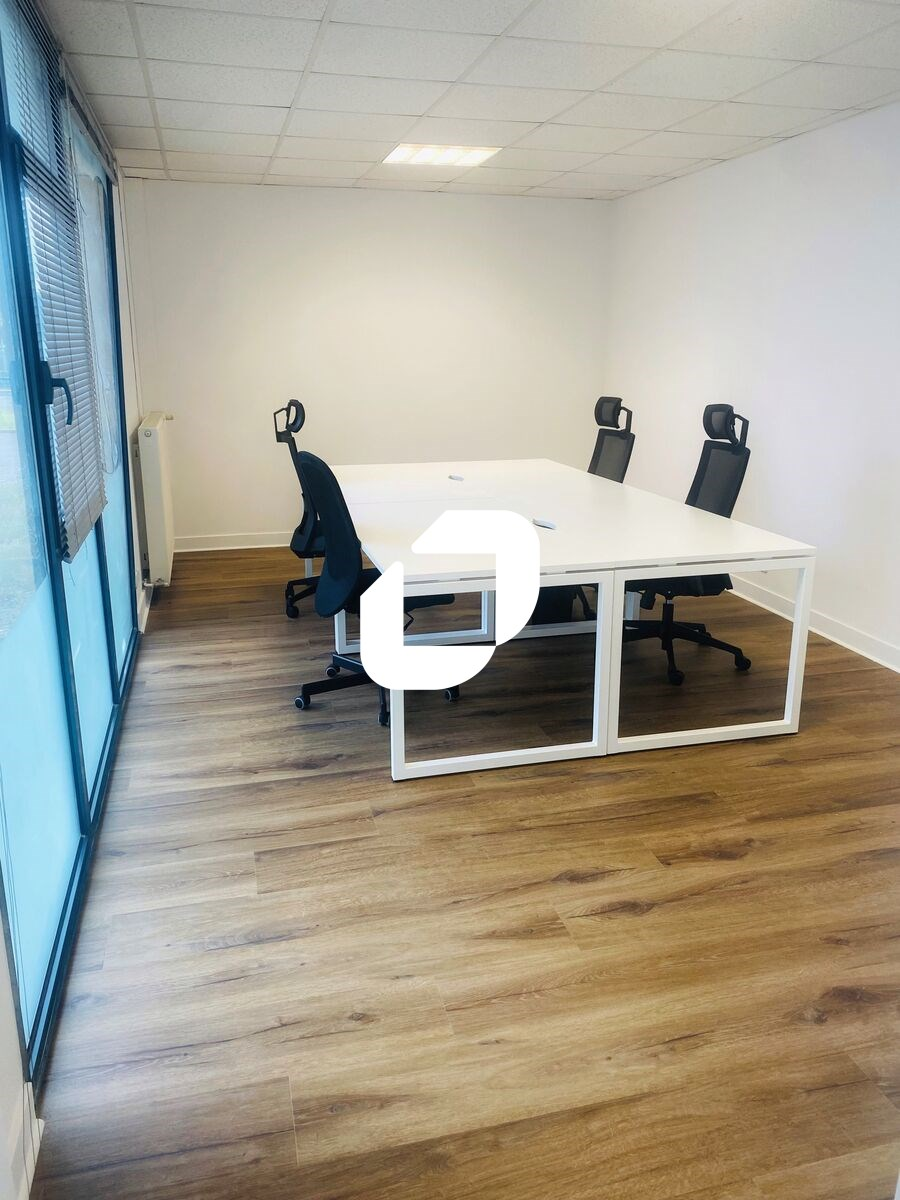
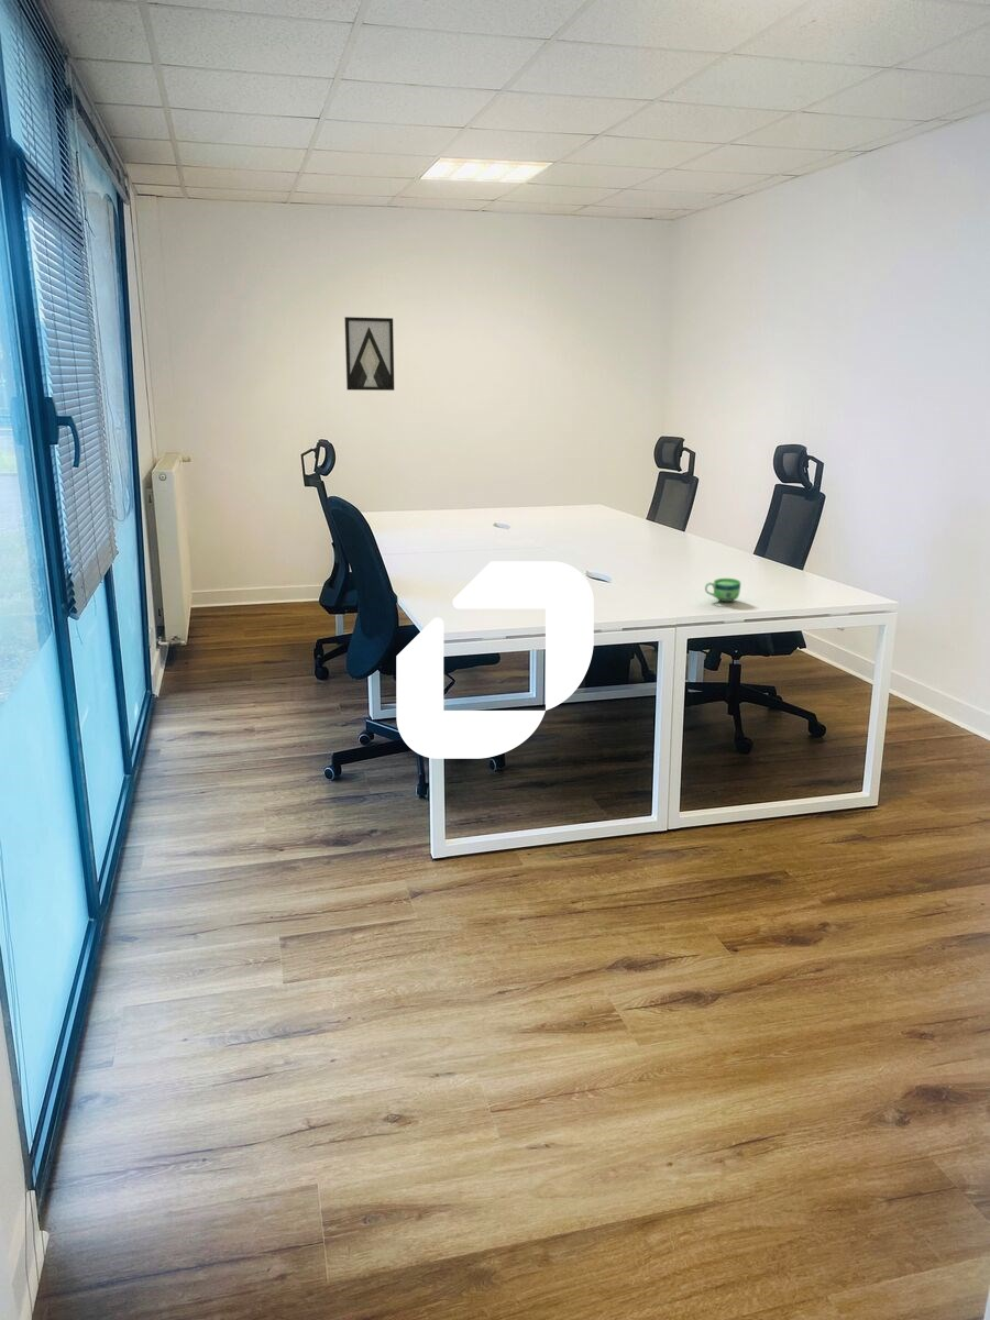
+ cup (723, 591)
+ wall art (370, 354)
